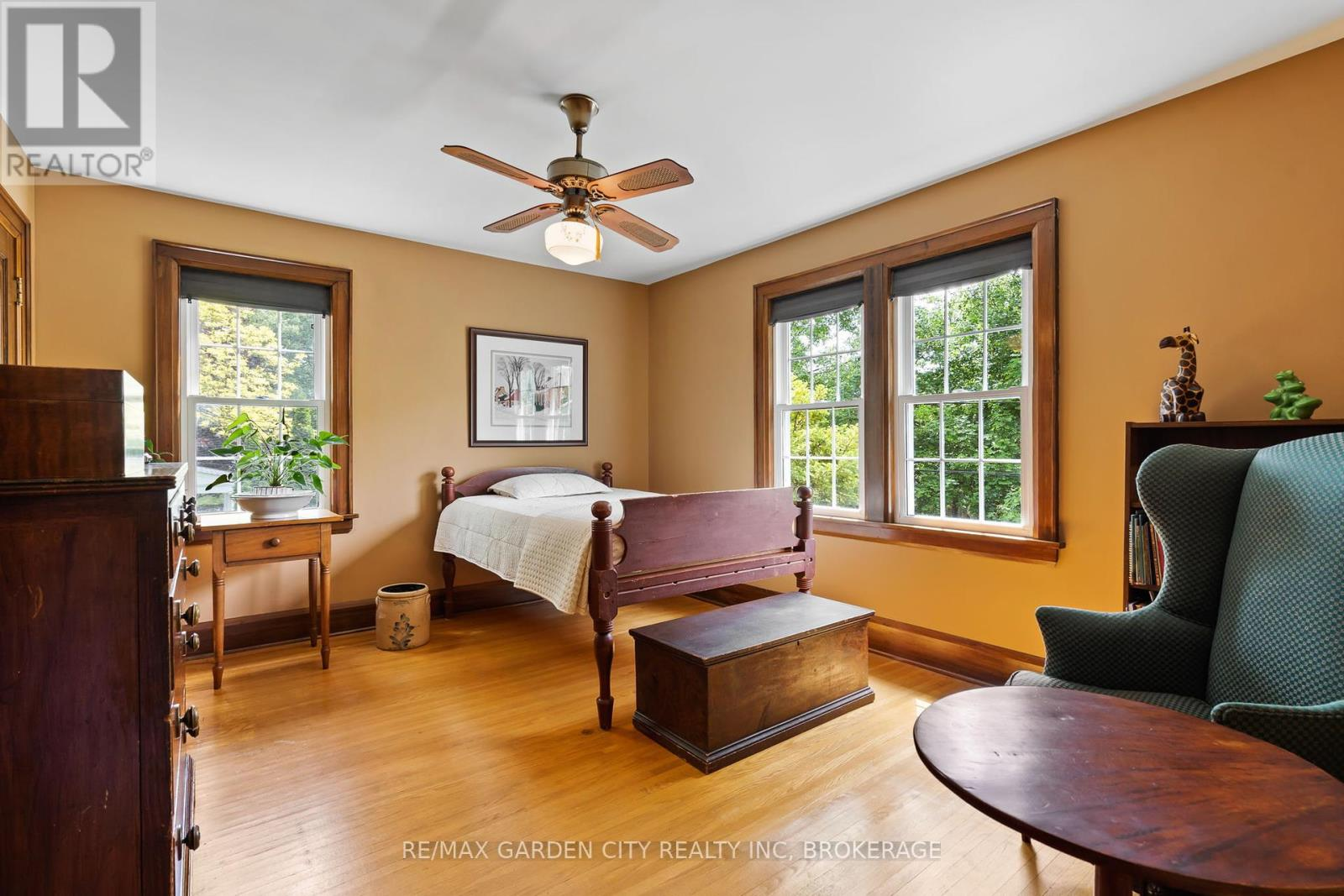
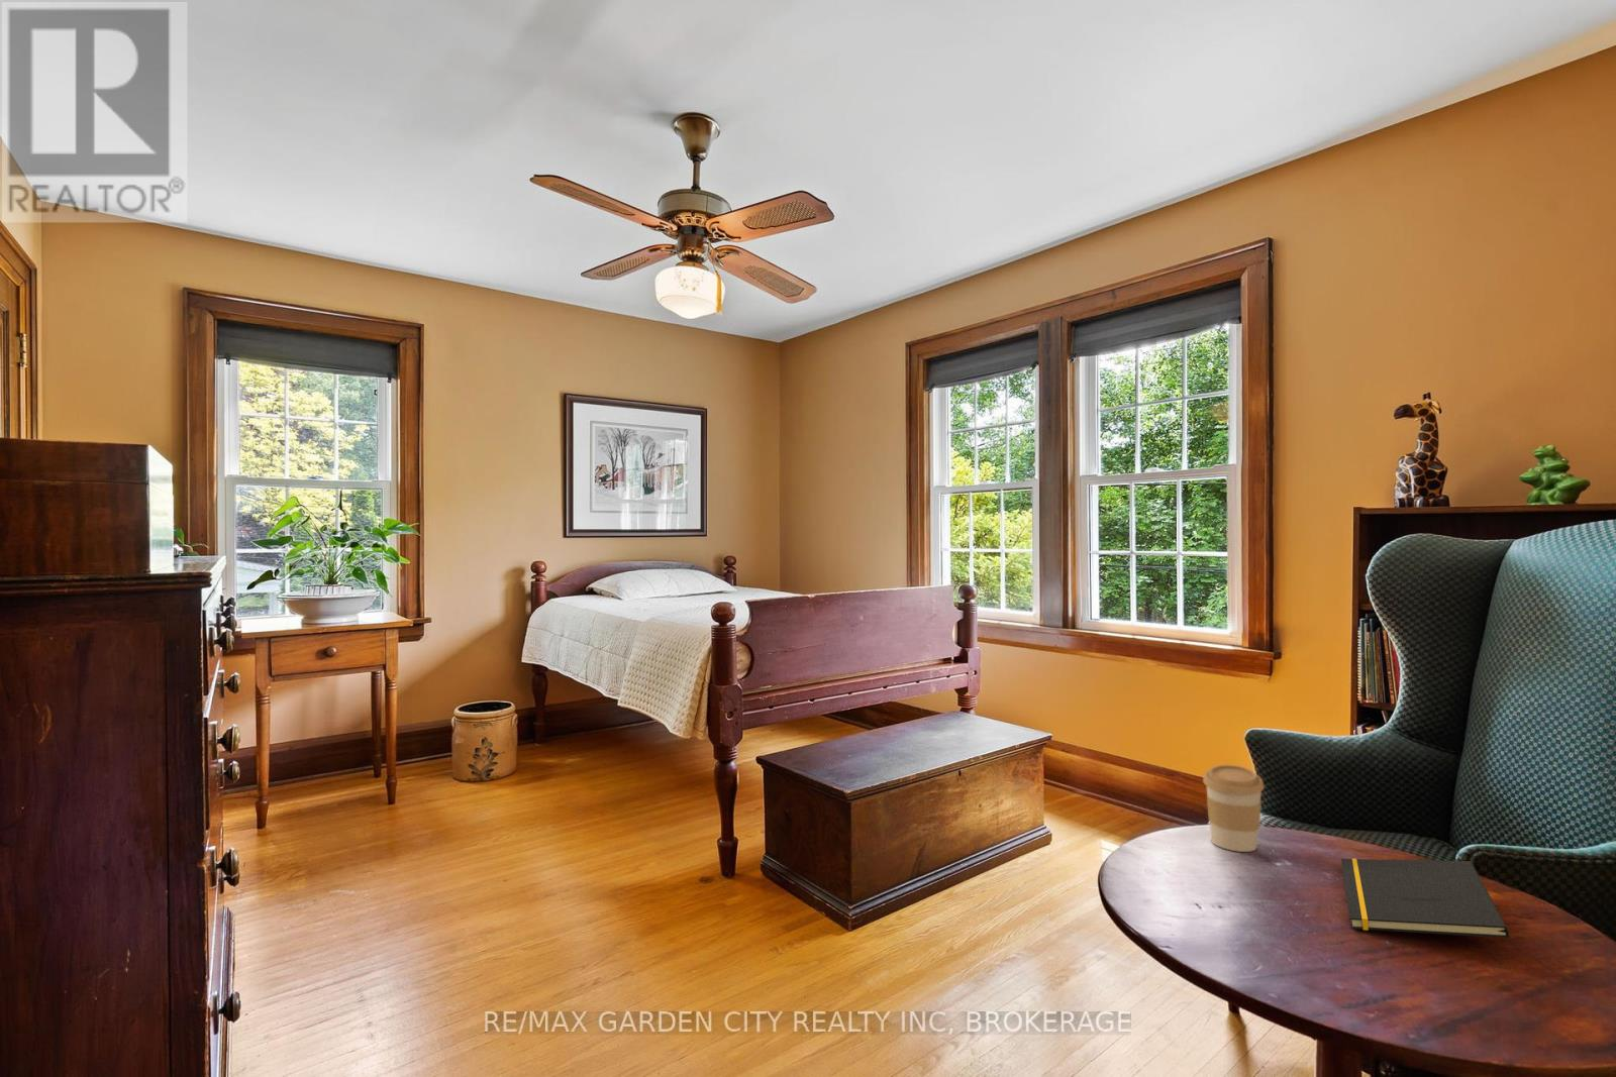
+ coffee cup (1234, 807)
+ notepad (1414, 893)
